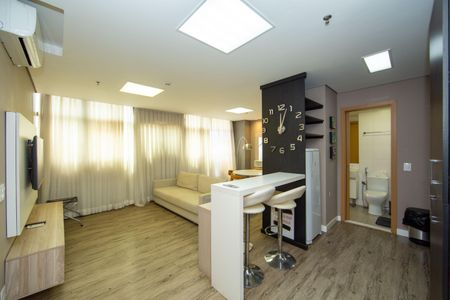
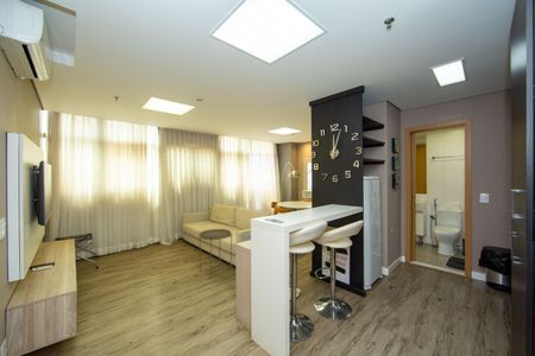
+ side table (219, 250)
